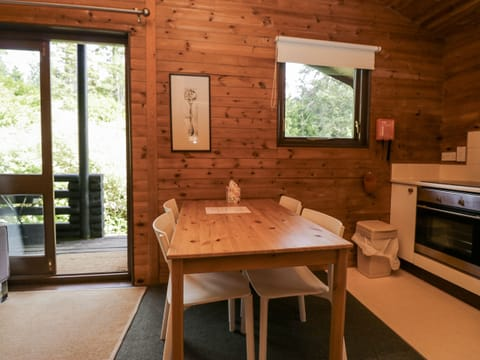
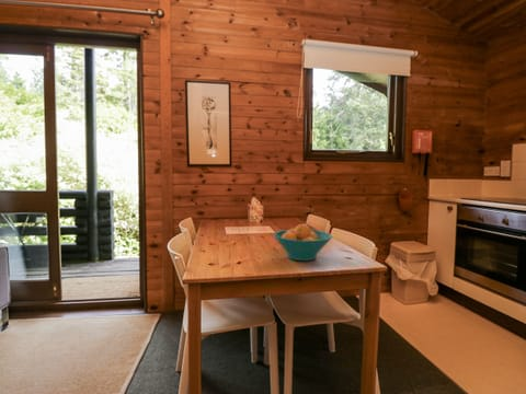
+ fruit bowl (301, 240)
